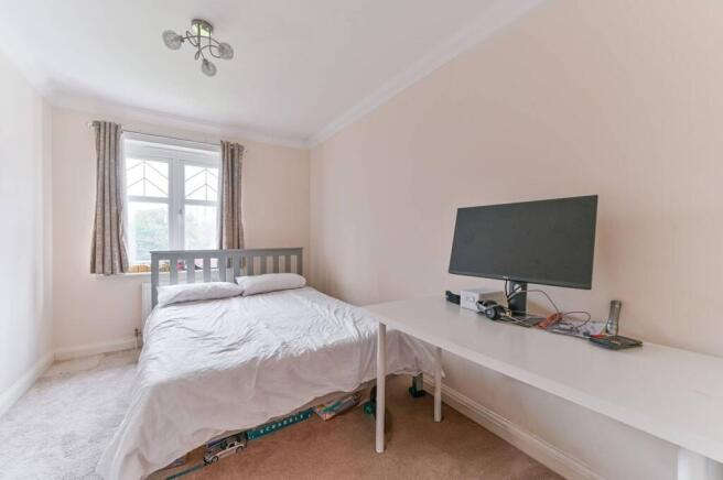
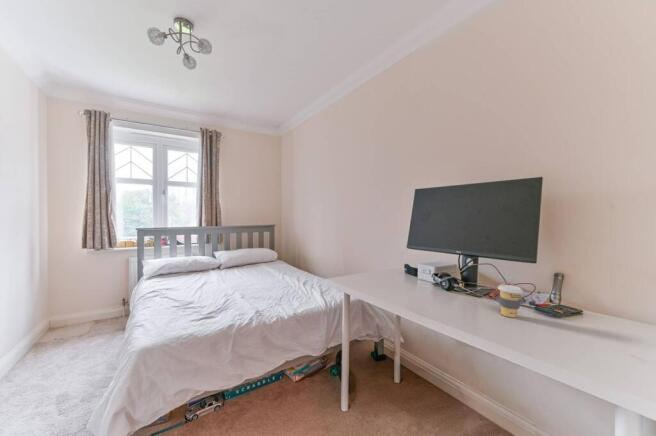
+ coffee cup (509, 301)
